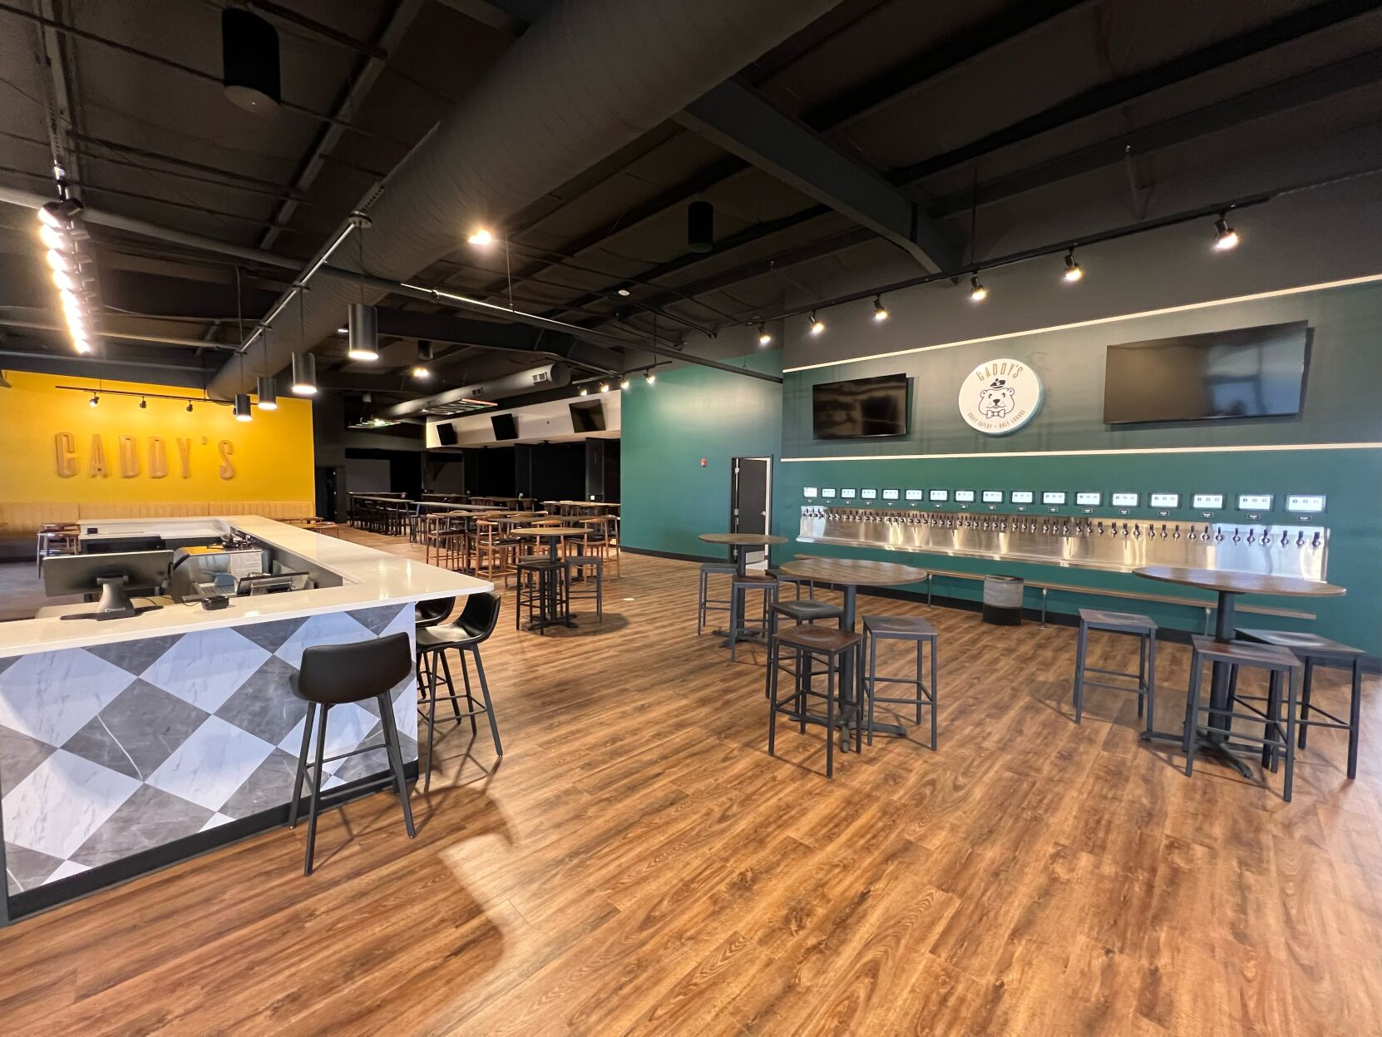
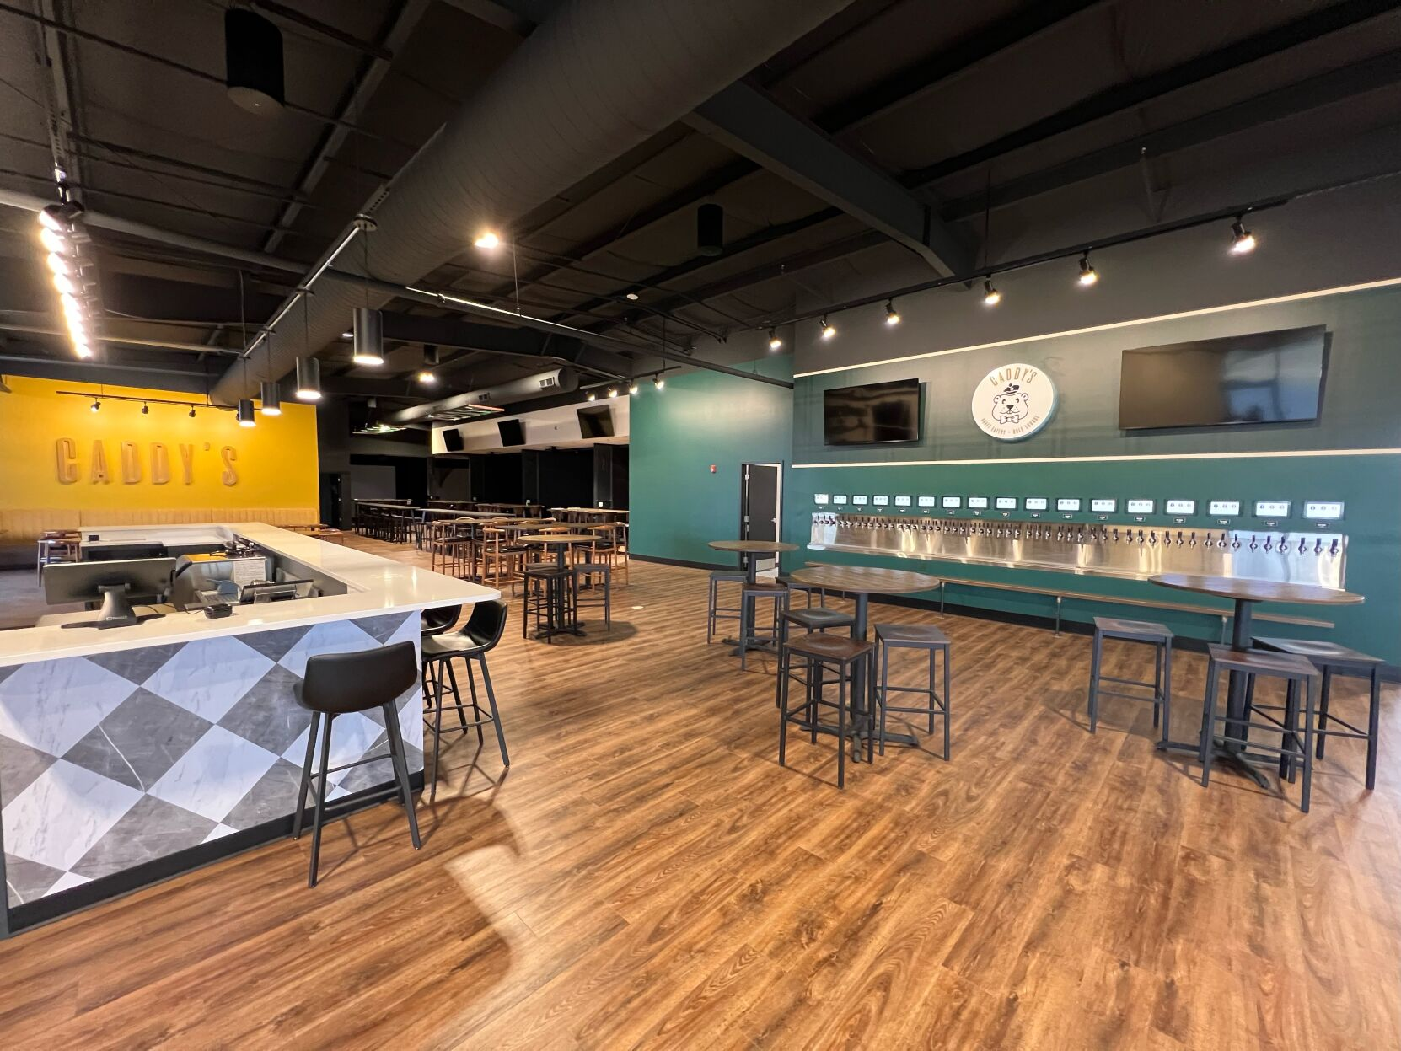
- trash can (1002, 599)
